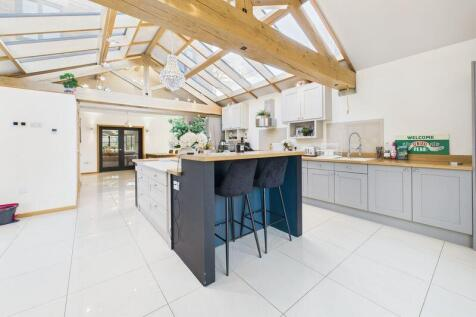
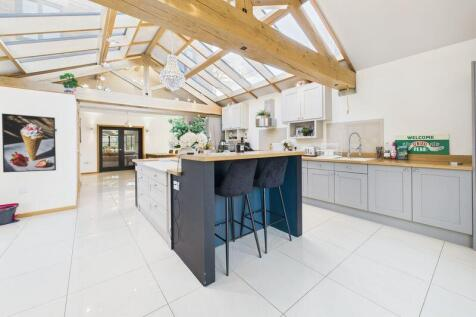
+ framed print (30, 143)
